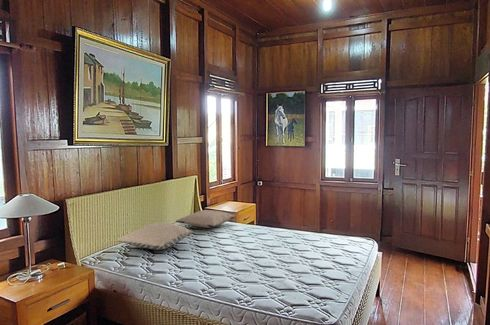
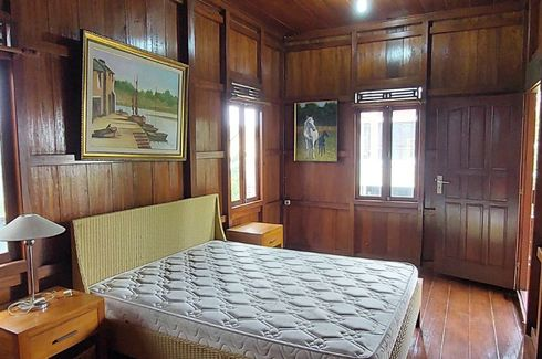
- pillow (156, 236)
- pillow (206, 219)
